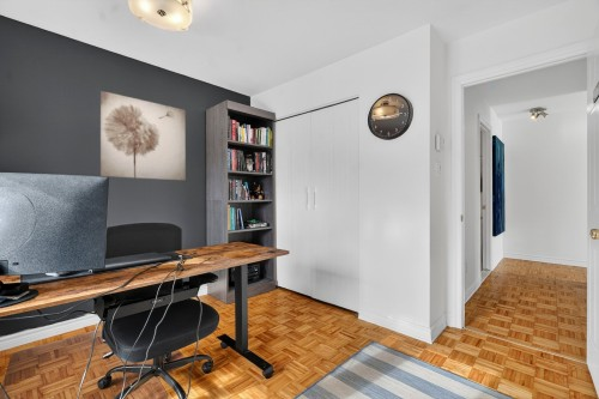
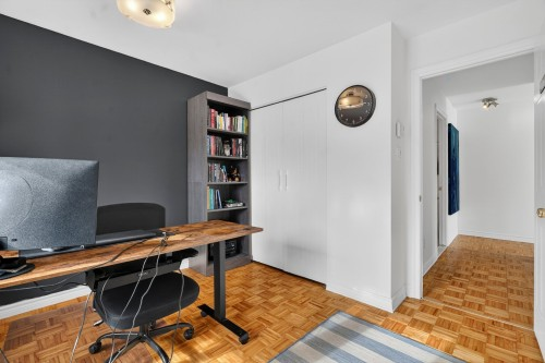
- wall art (146, 139)
